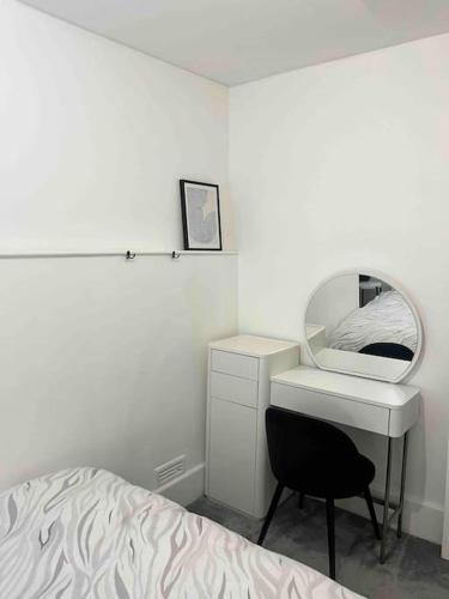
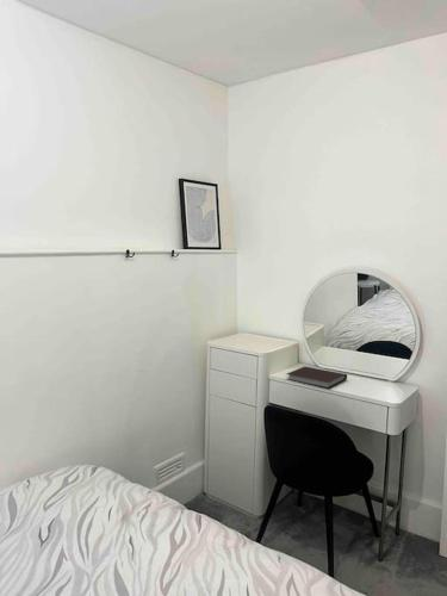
+ notebook (316, 375)
